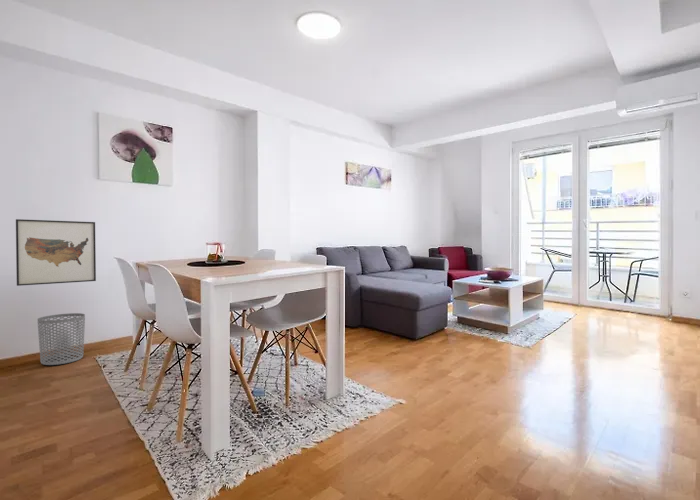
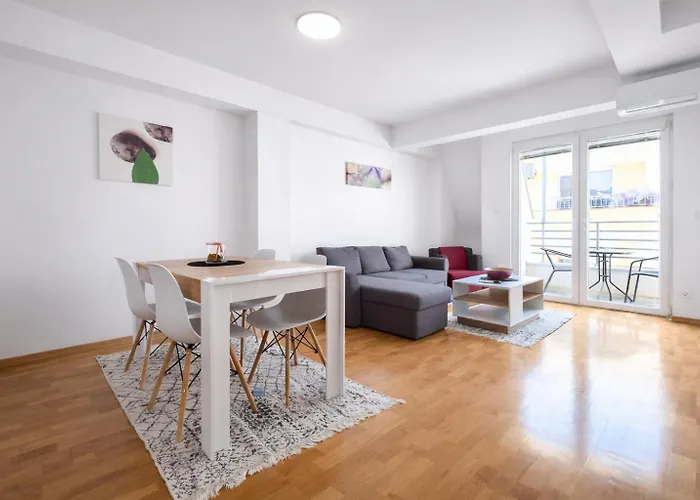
- wall art (58, 252)
- waste bin (62, 338)
